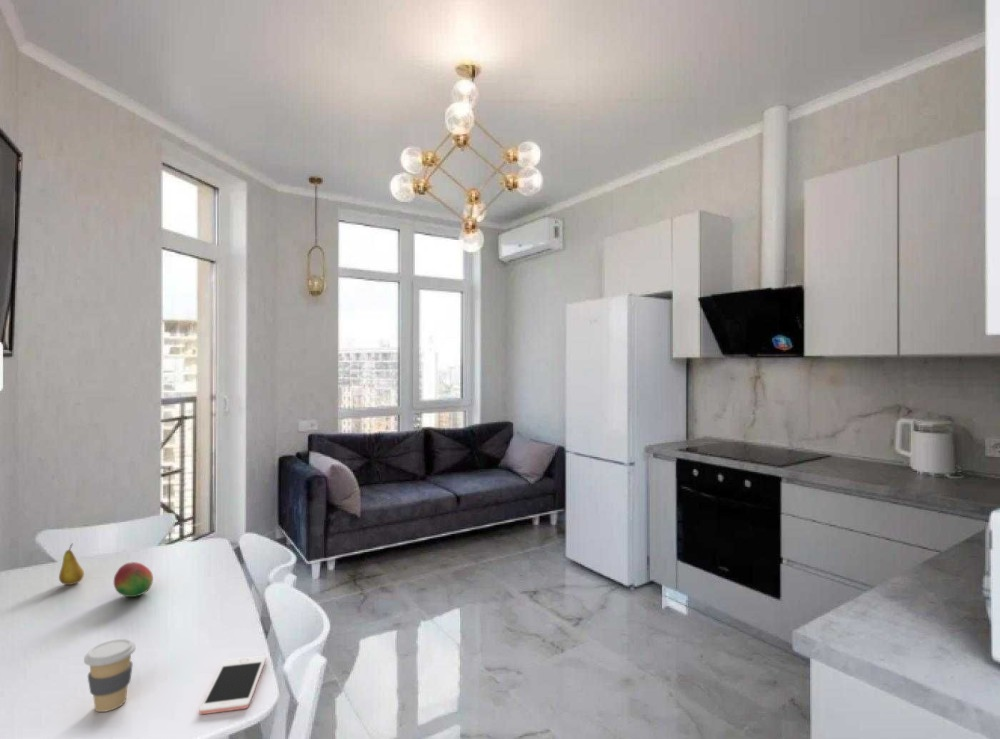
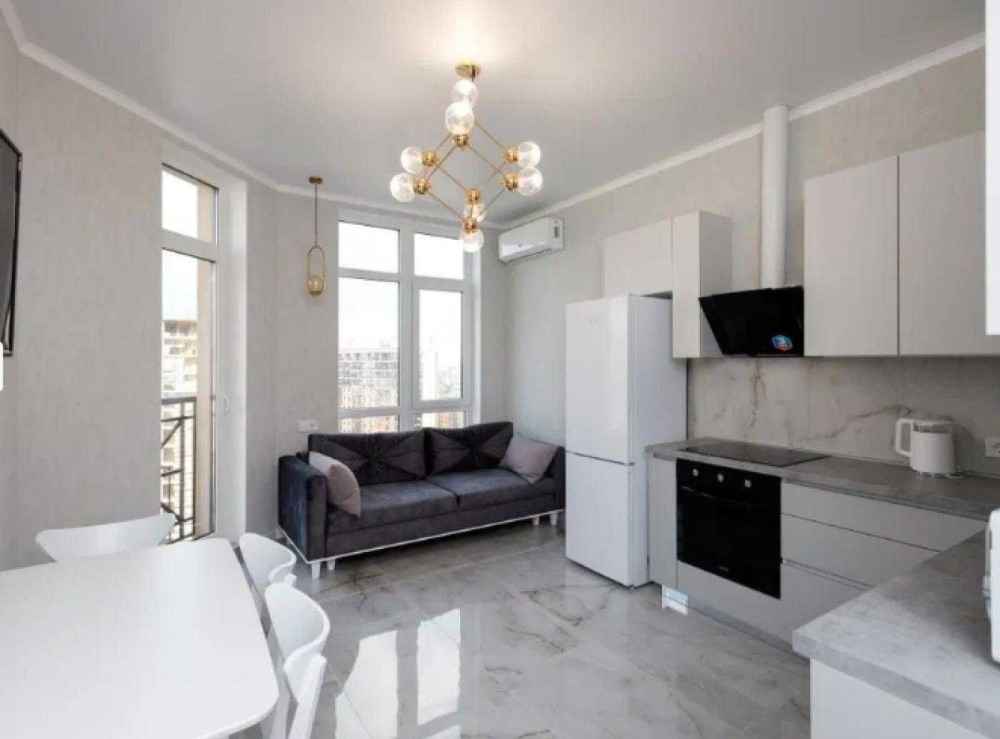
- coffee cup (110, 675)
- fruit (71, 563)
- cell phone (235, 682)
- fruit (134, 579)
